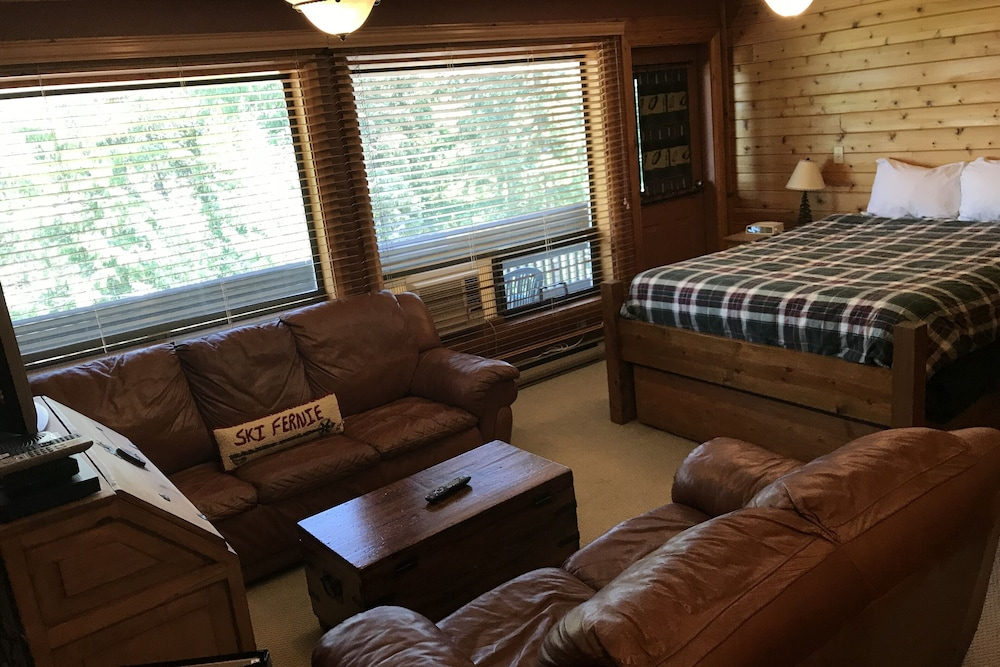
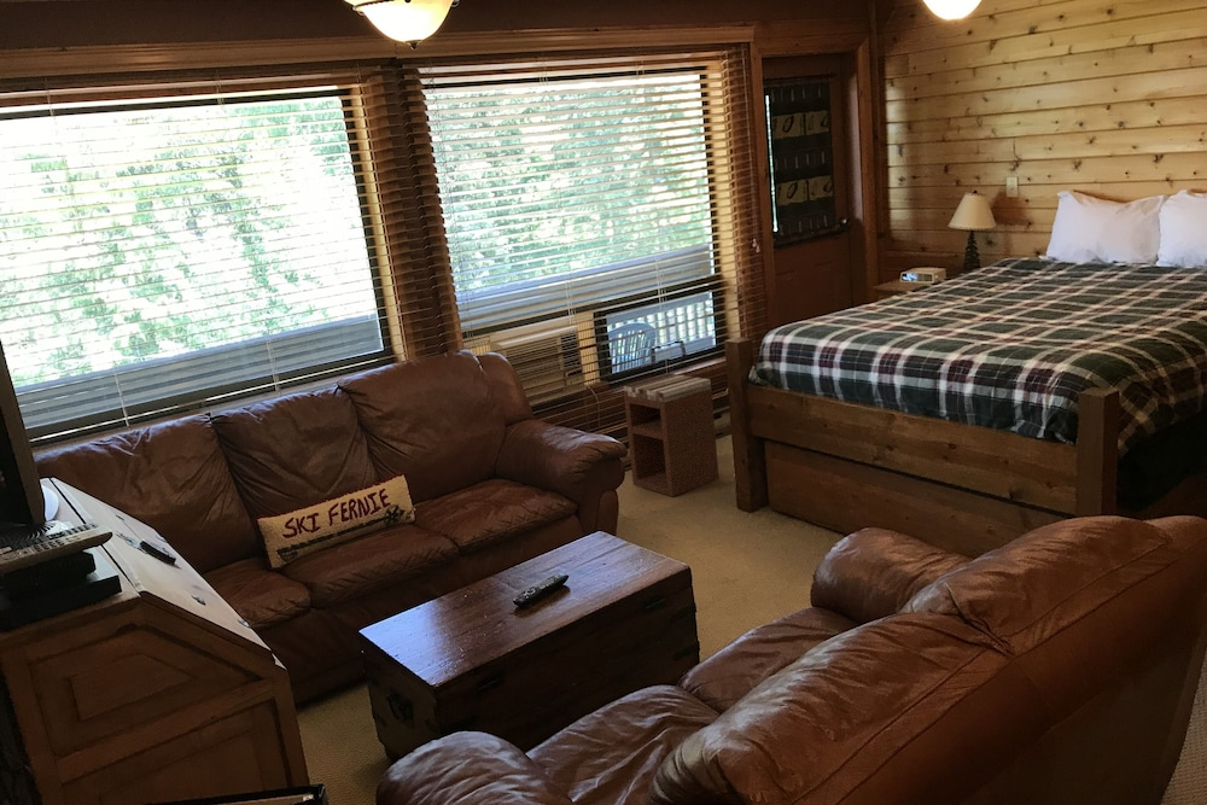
+ nightstand (671, 432)
